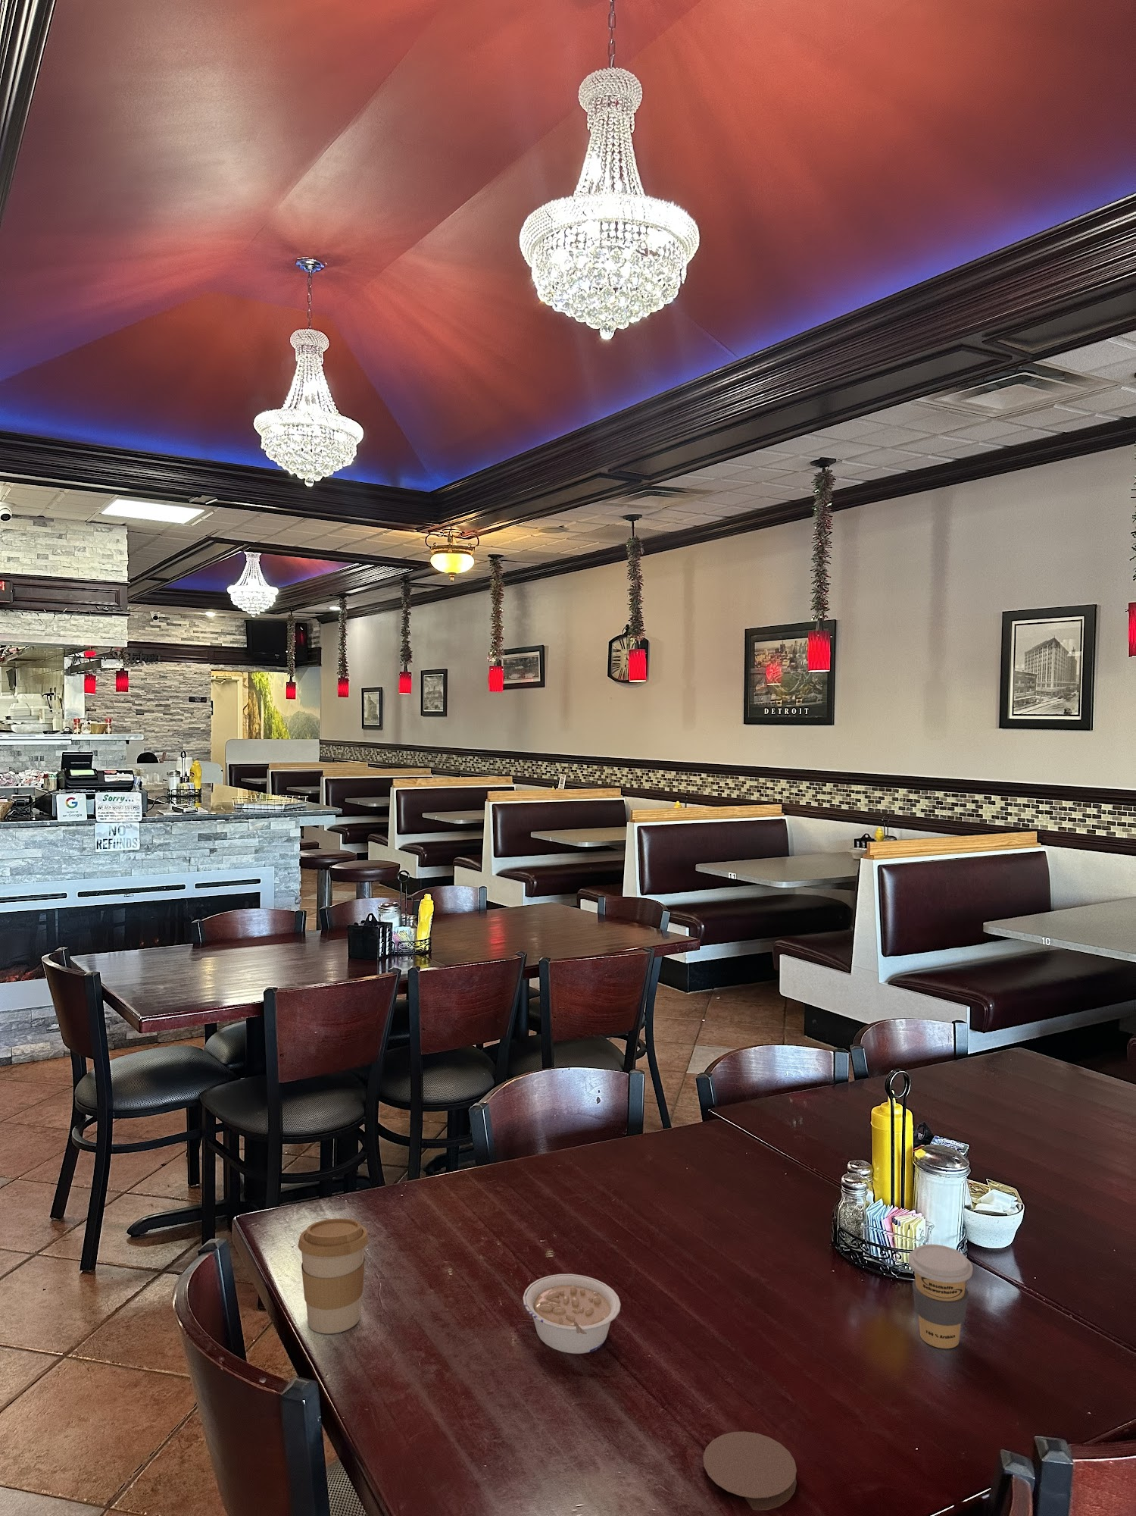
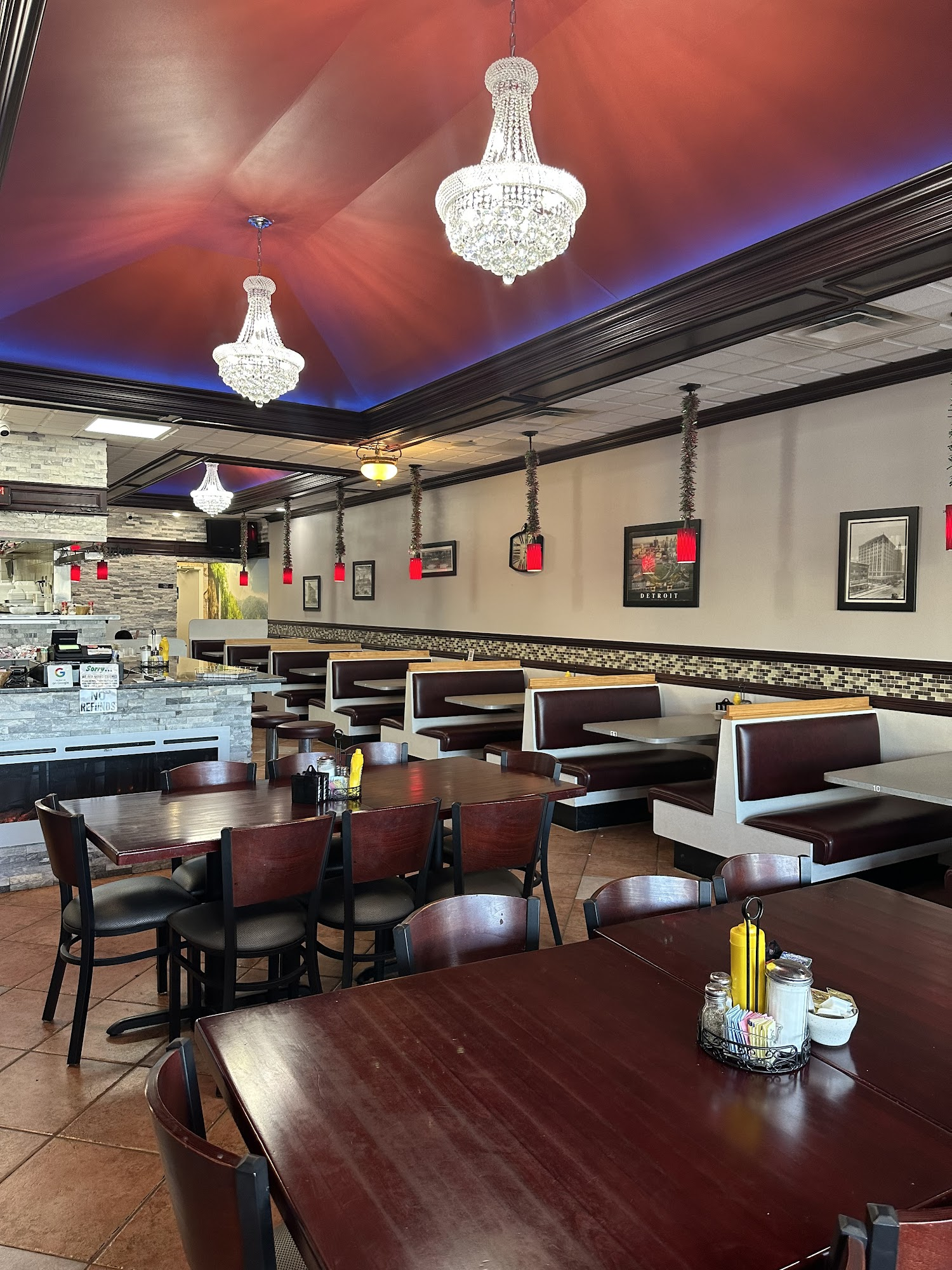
- coffee cup (333, 1271)
- coffee cup (940, 1296)
- coaster (749, 1469)
- legume (574, 1315)
